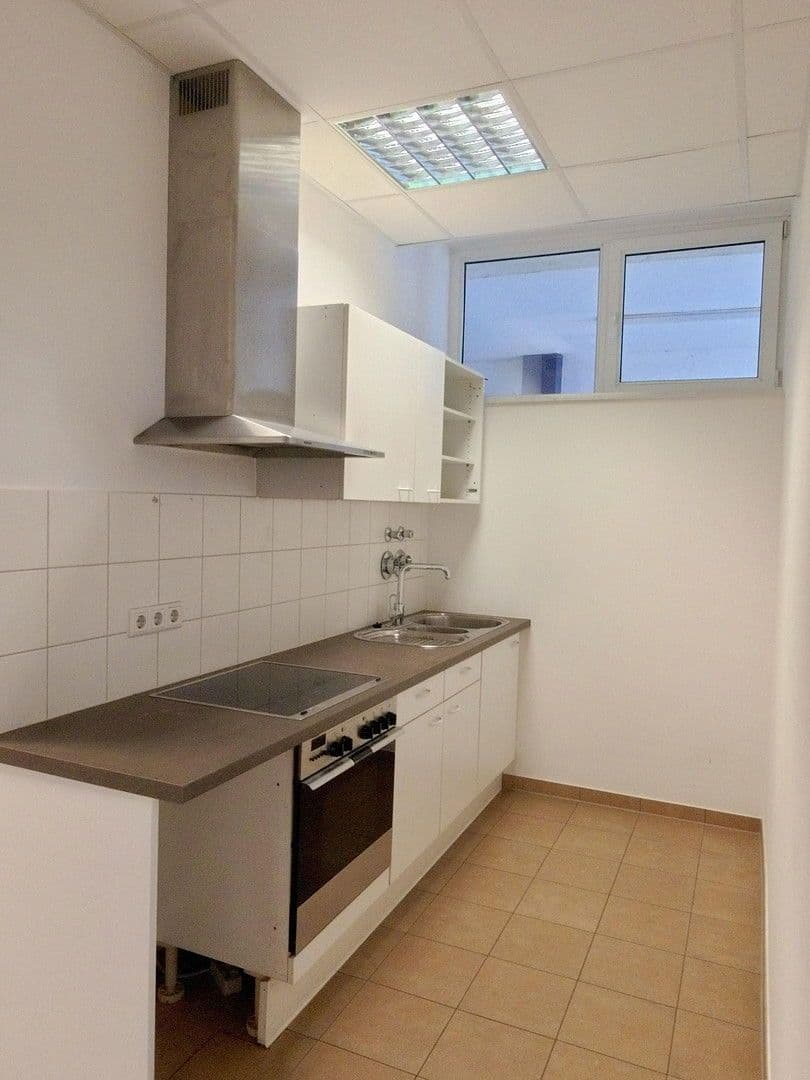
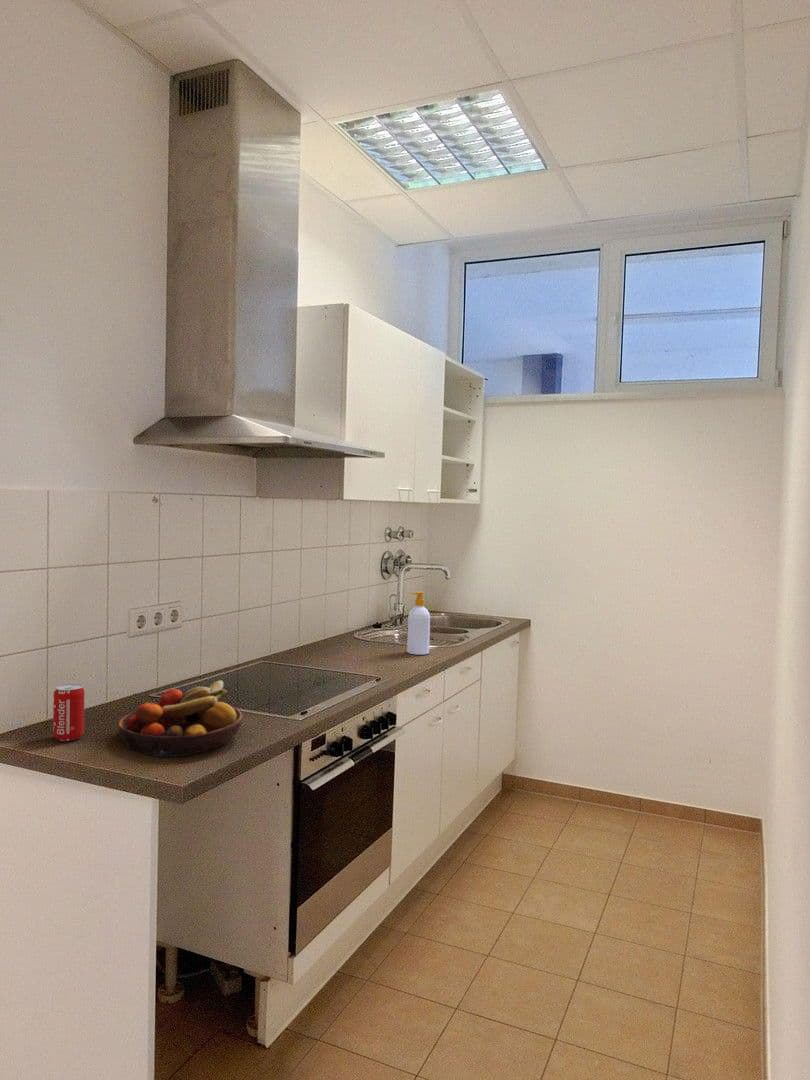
+ beverage can (68, 712)
+ soap bottle (418, 622)
+ fruit bowl (182, 713)
